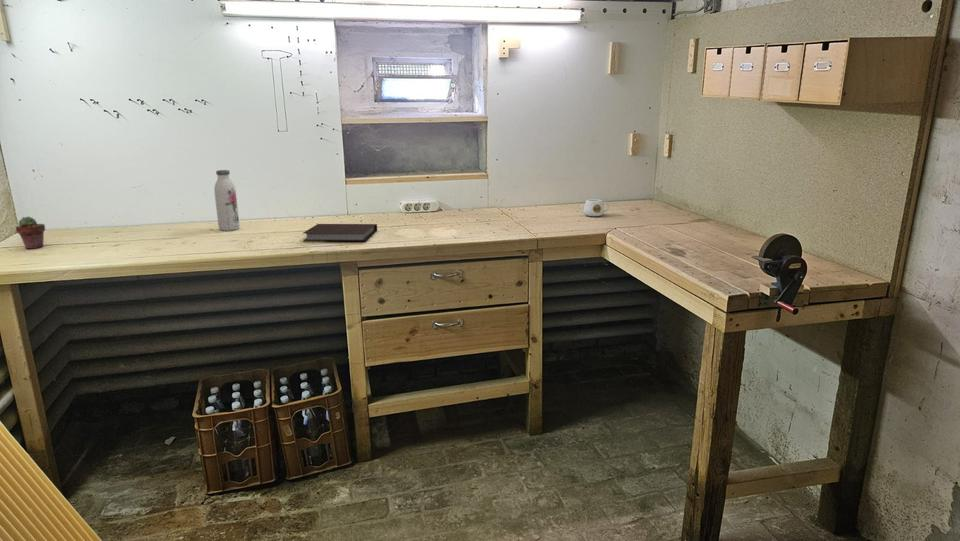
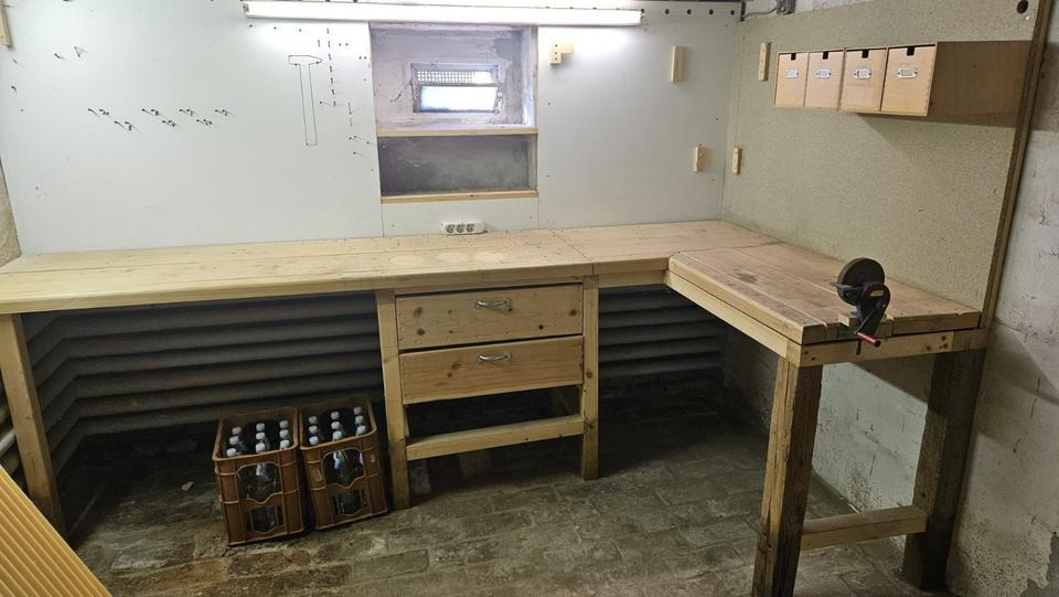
- potted succulent (31, 231)
- notebook (341, 231)
- mug (596, 207)
- water bottle (226, 199)
